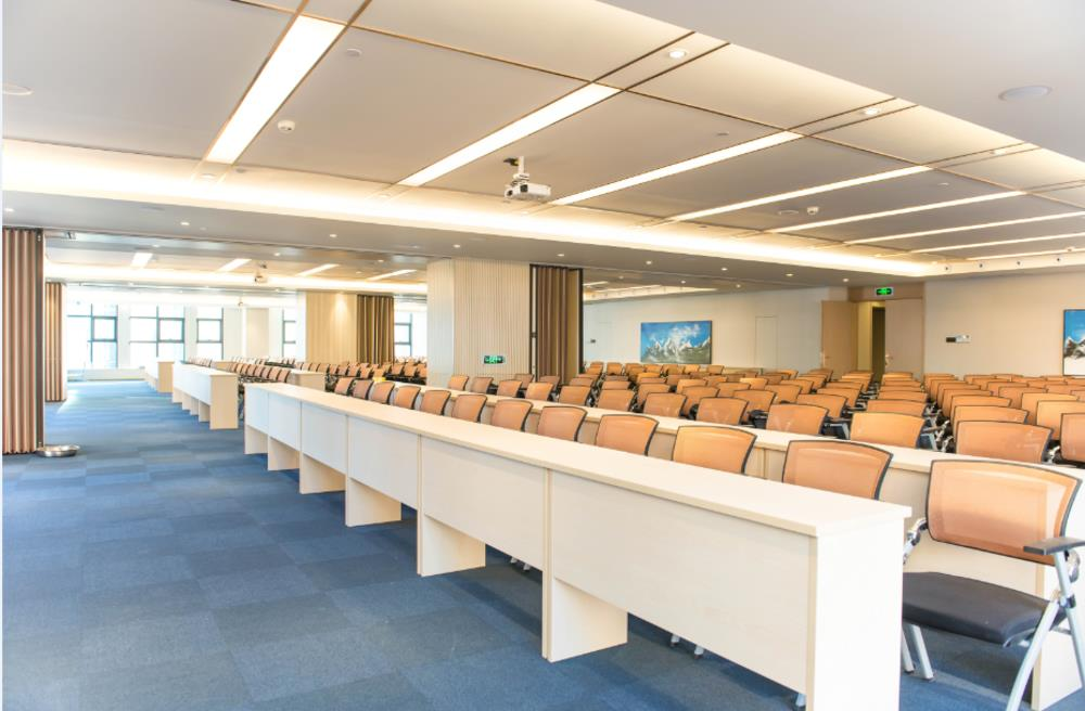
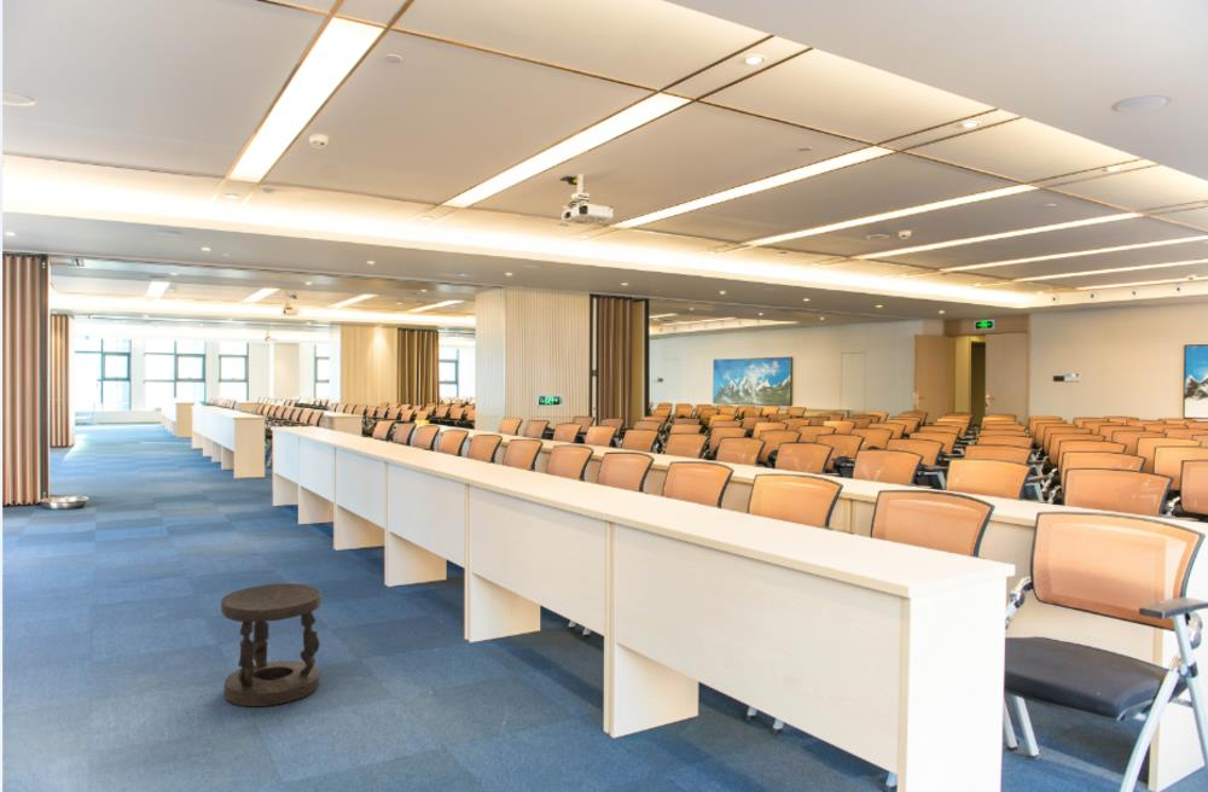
+ stool (267, 642)
